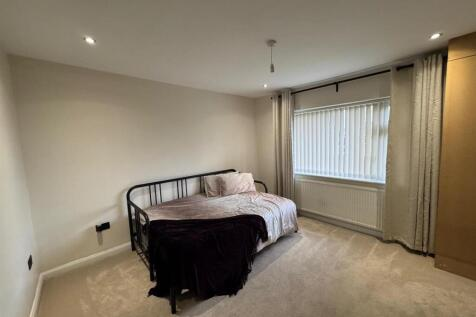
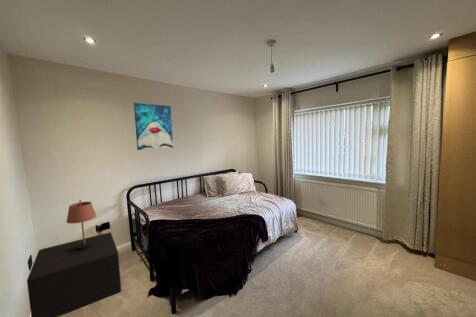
+ nightstand (79, 269)
+ table lamp (82, 224)
+ wall art (154, 127)
